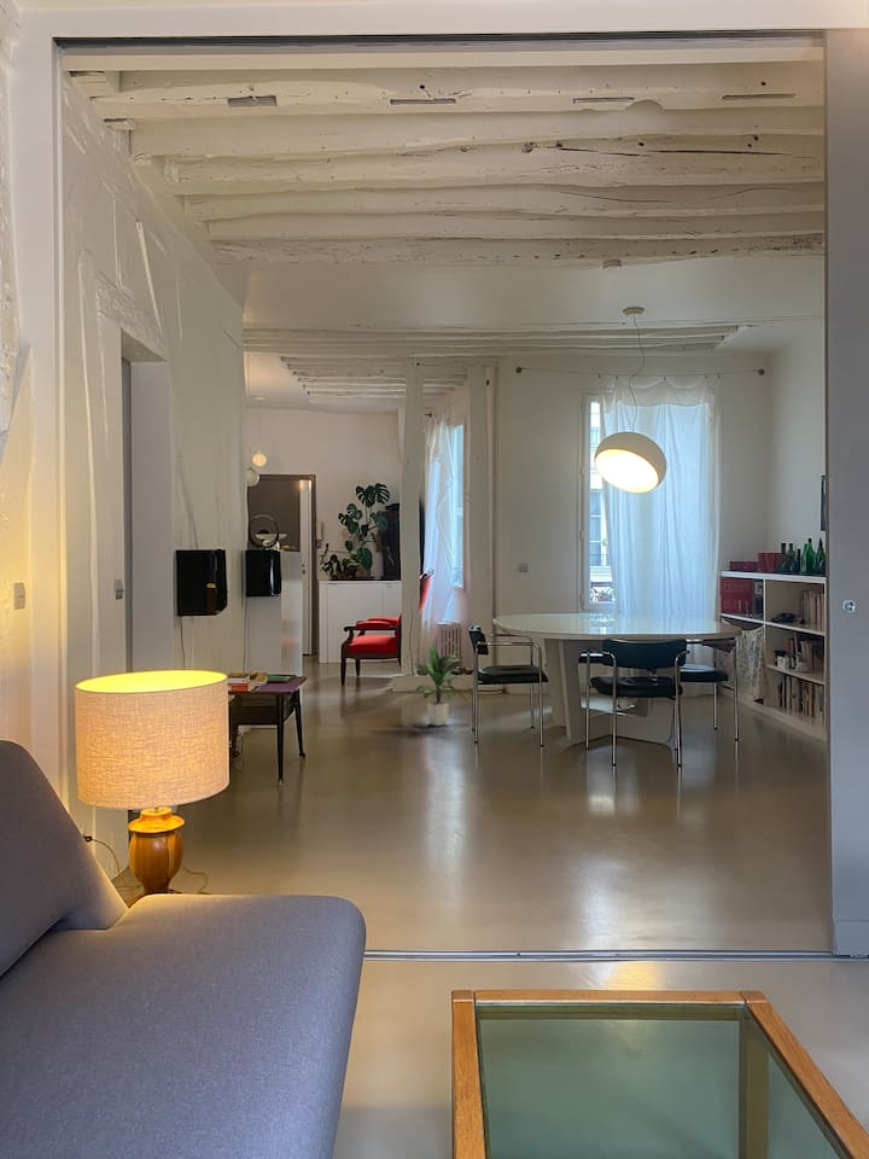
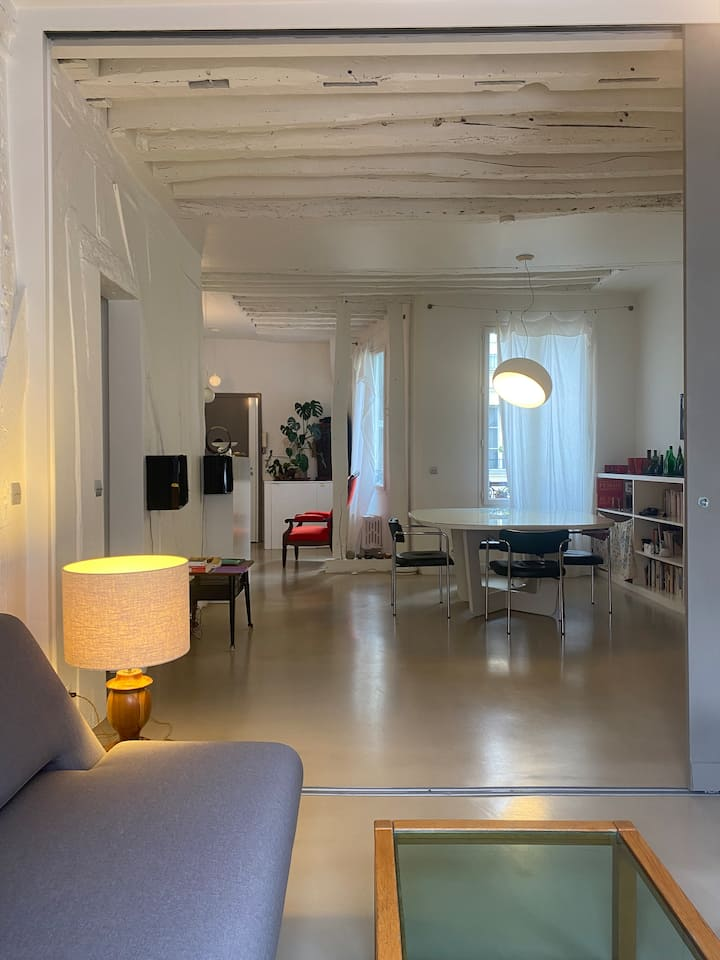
- indoor plant (439, 685)
